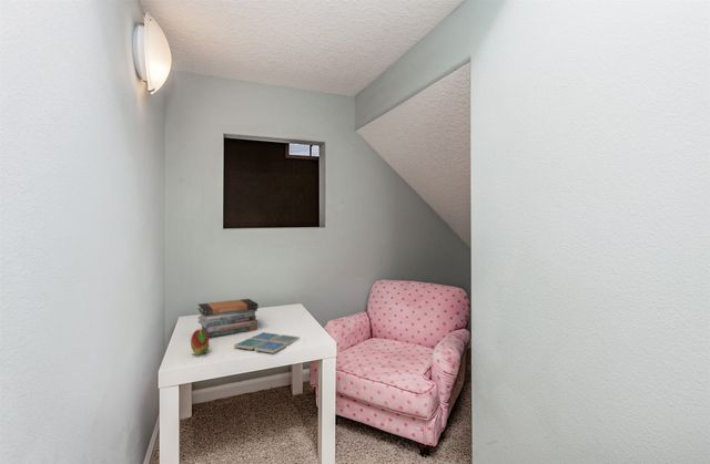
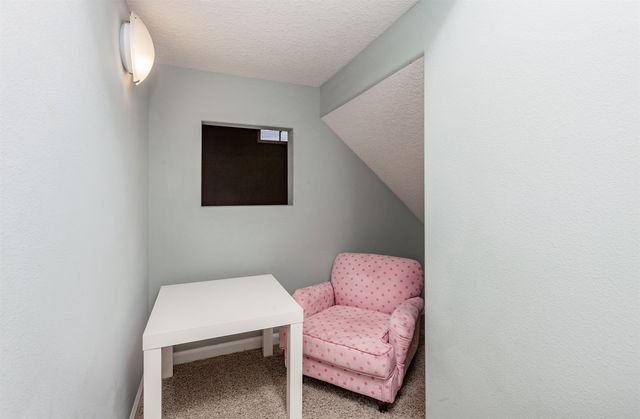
- fruit (200, 341)
- drink coaster (267, 341)
- book stack (227, 317)
